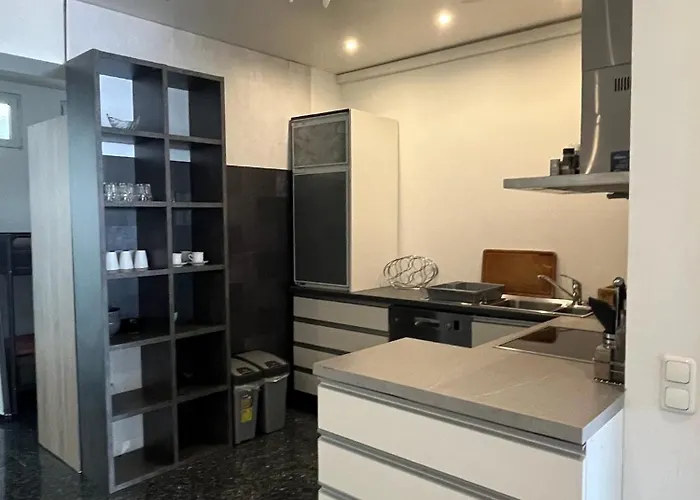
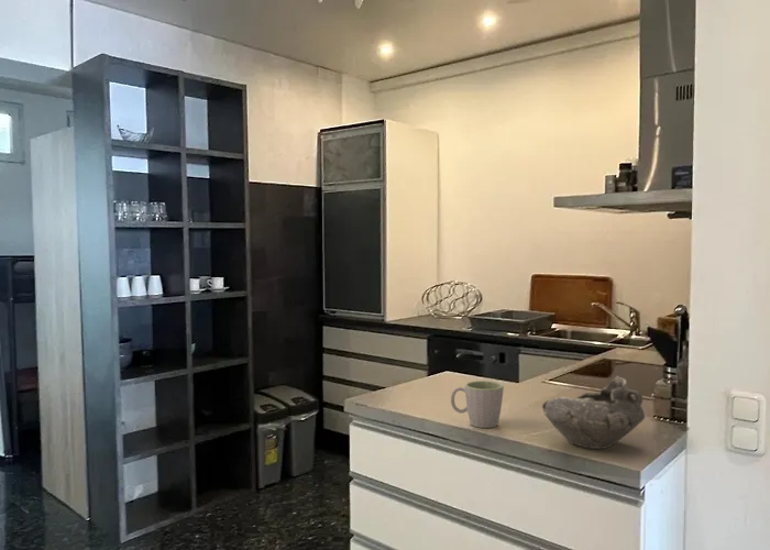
+ mug (476, 404)
+ bowl (592, 409)
